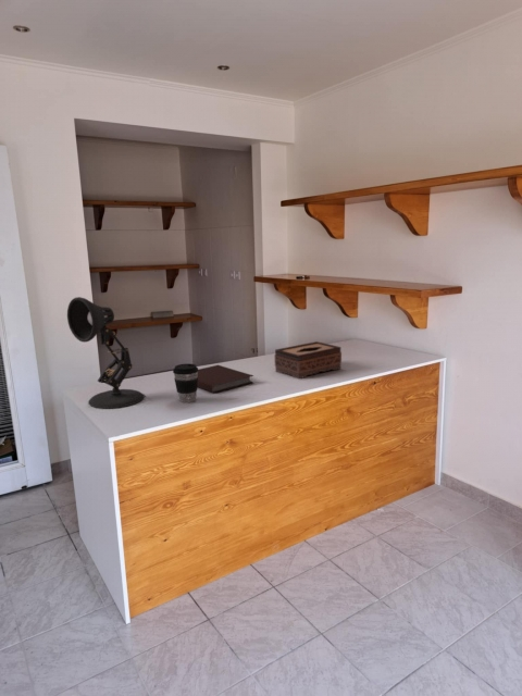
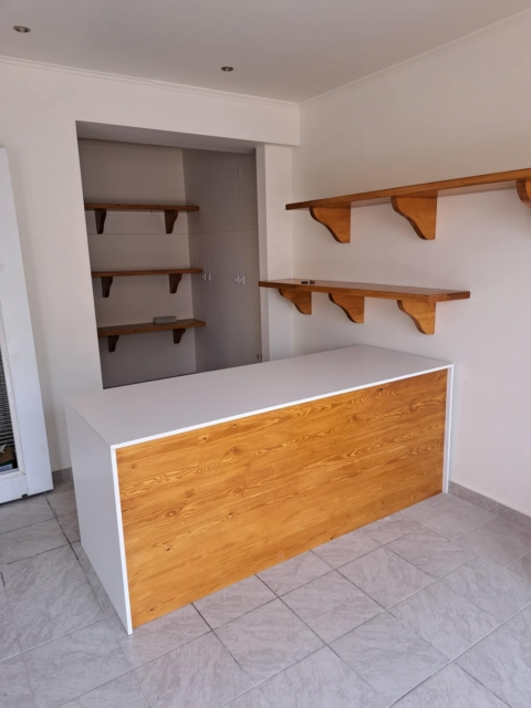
- coffee cup (186, 383)
- desk lamp (109, 348)
- notebook (215, 377)
- tissue box (308, 359)
